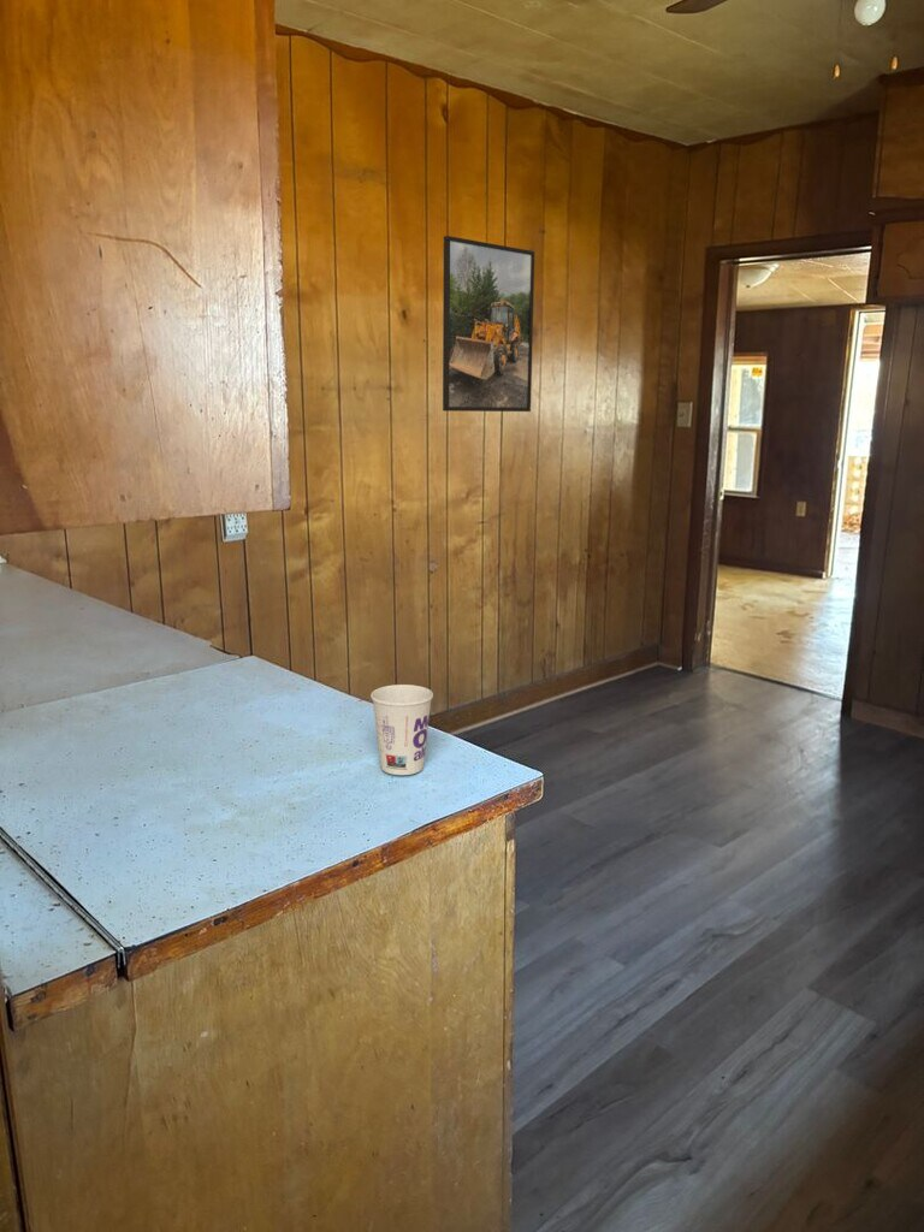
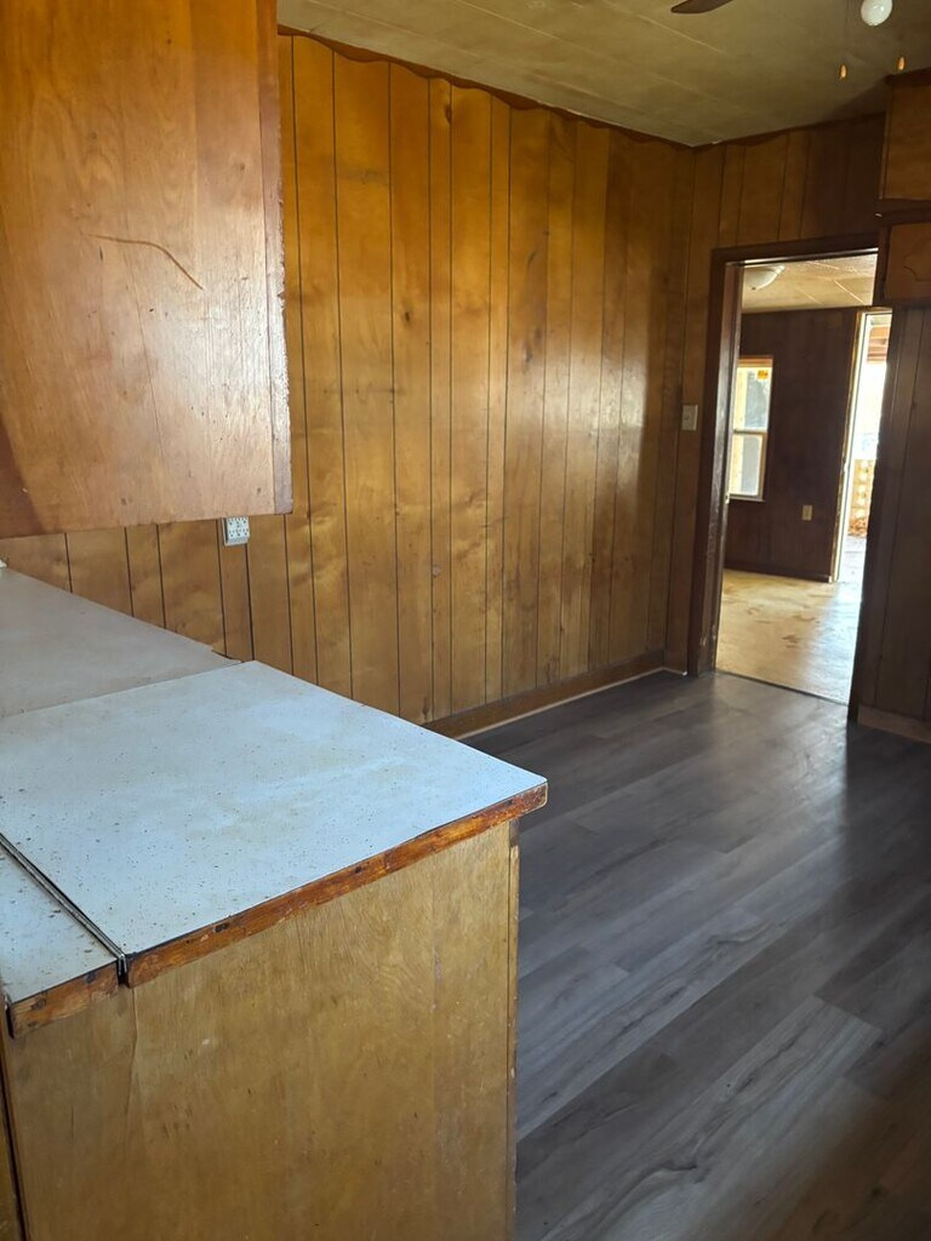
- cup (402, 730)
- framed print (490, 328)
